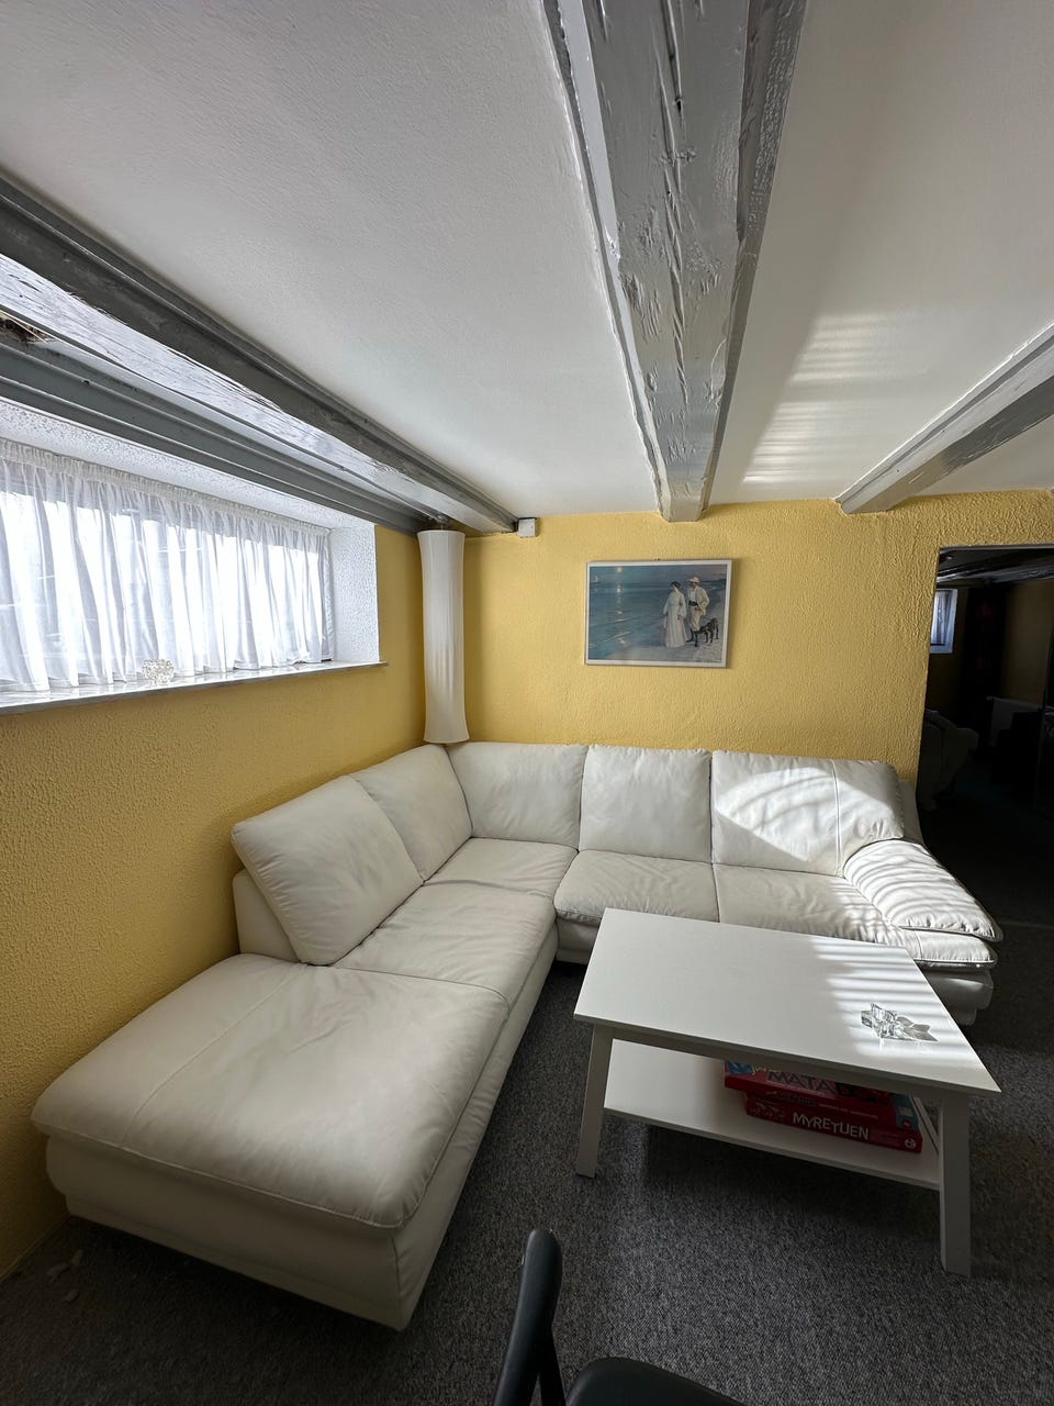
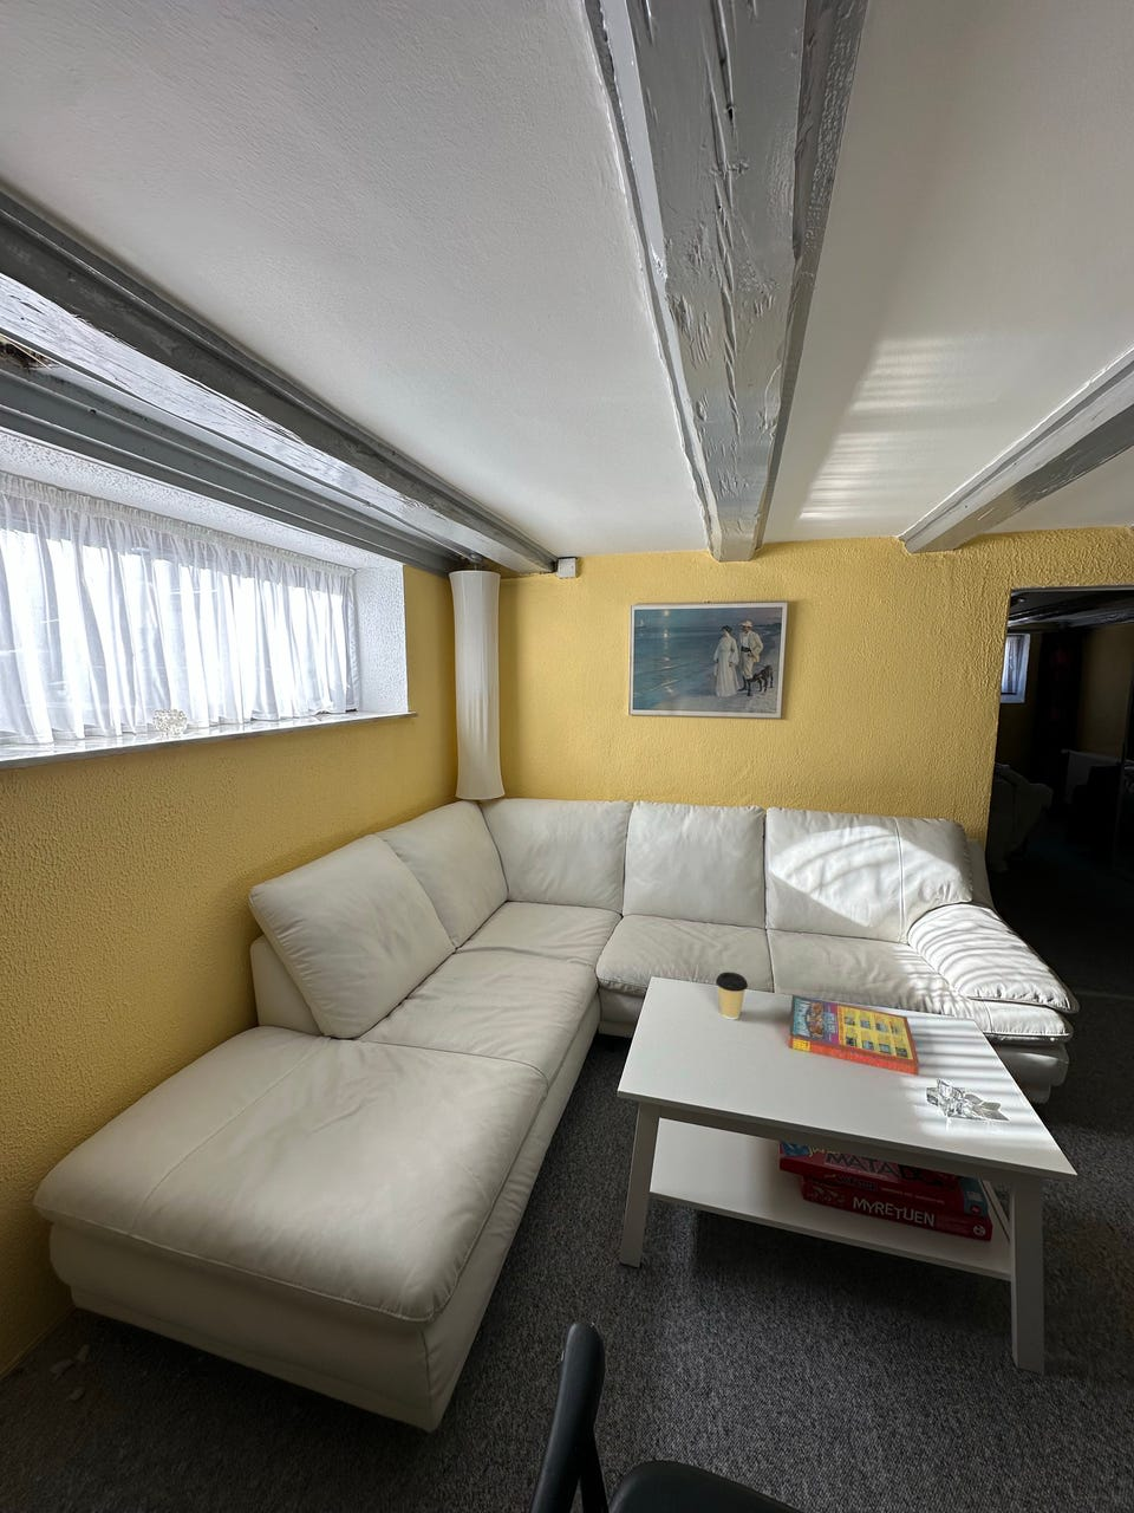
+ game compilation box (848, 1032)
+ coffee cup (731, 995)
